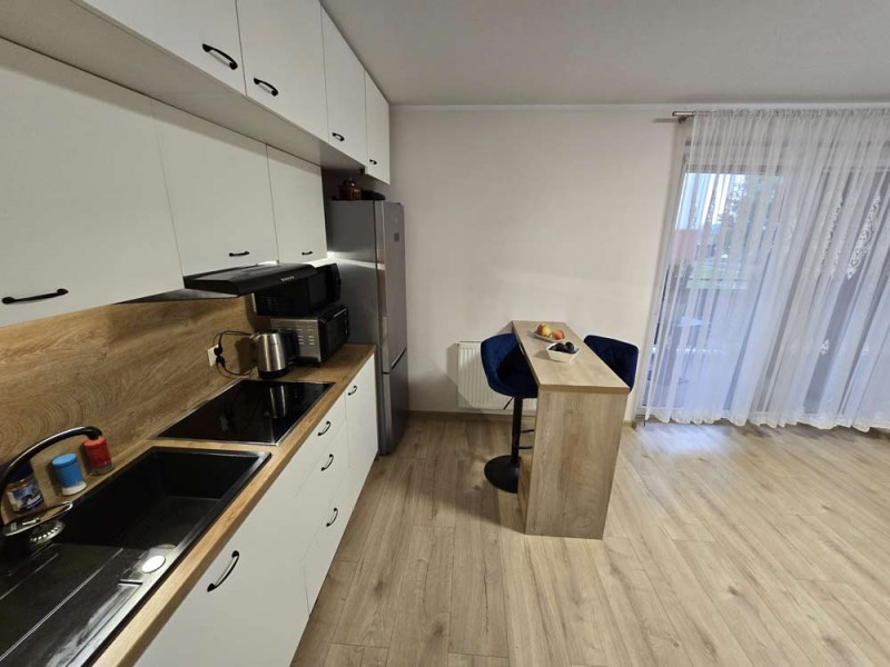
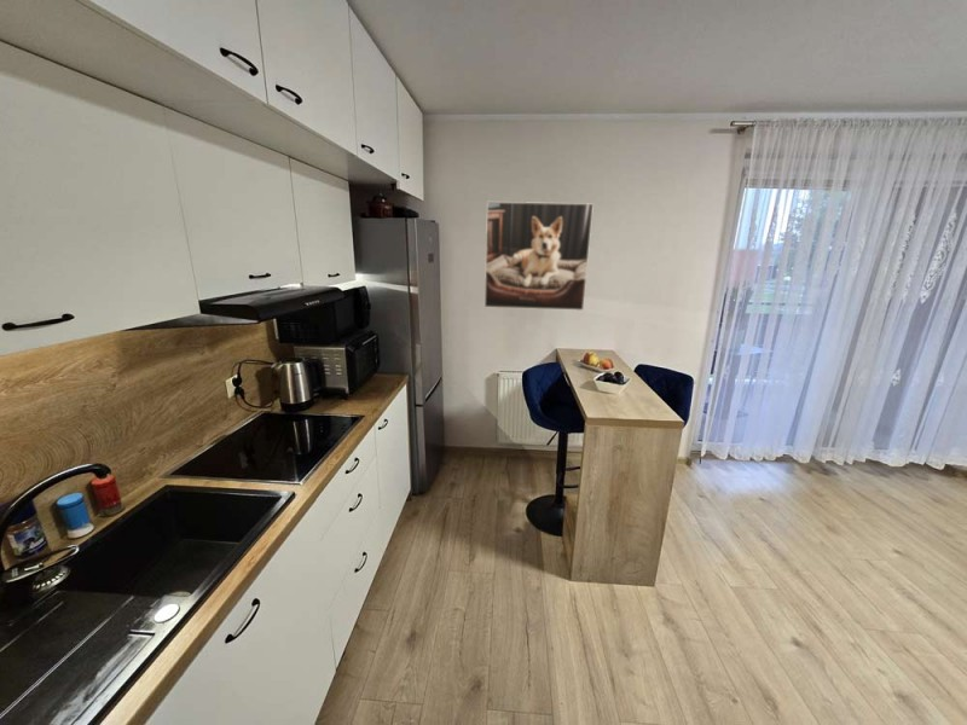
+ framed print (535, 257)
